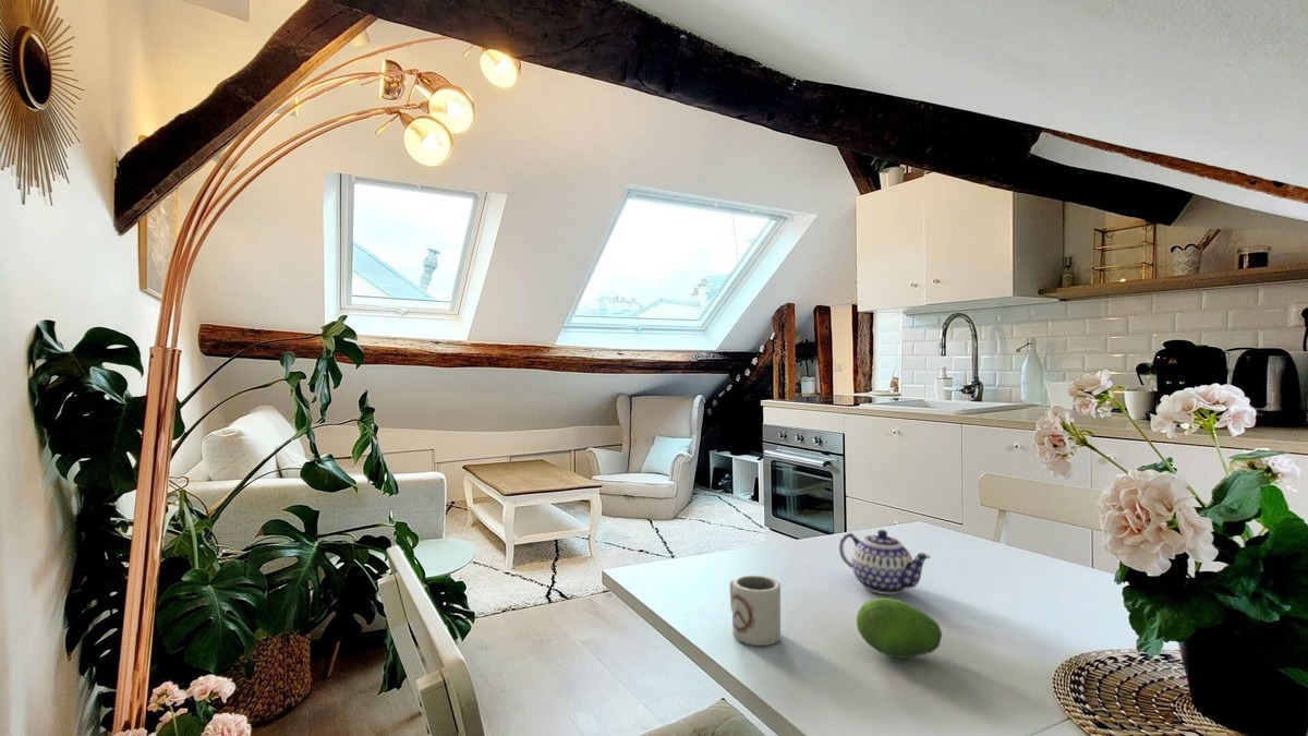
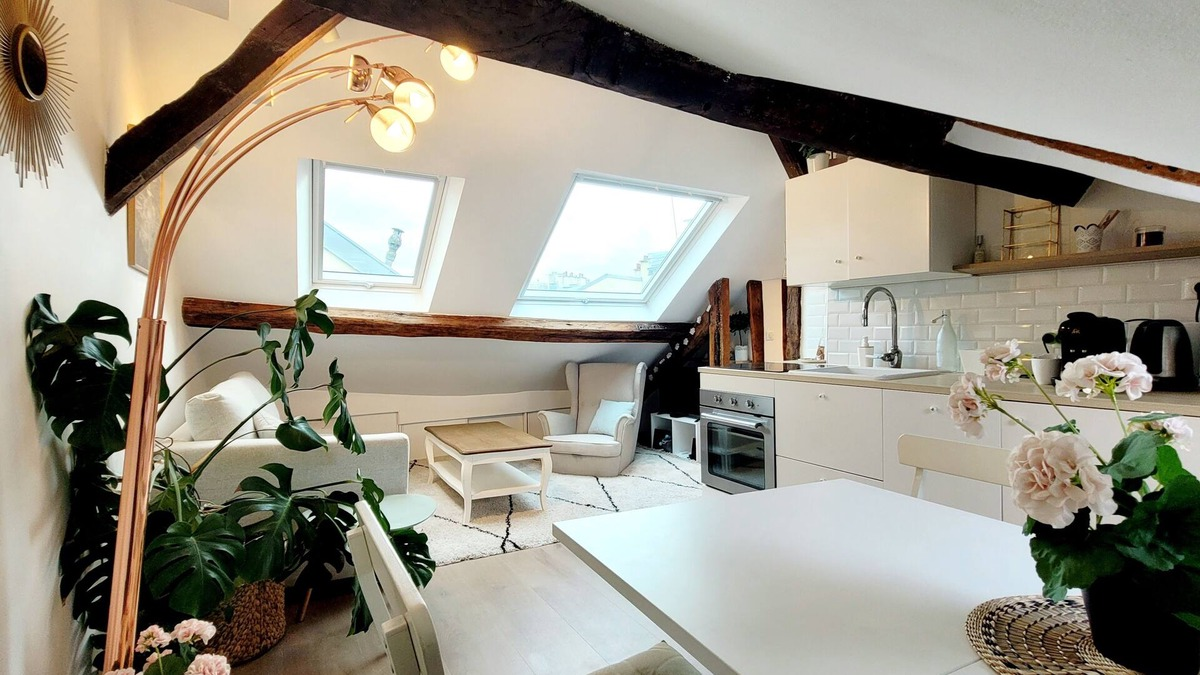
- fruit (897, 626)
- teapot (882, 558)
- cup (751, 605)
